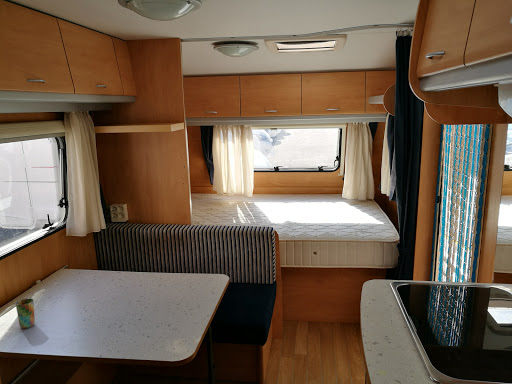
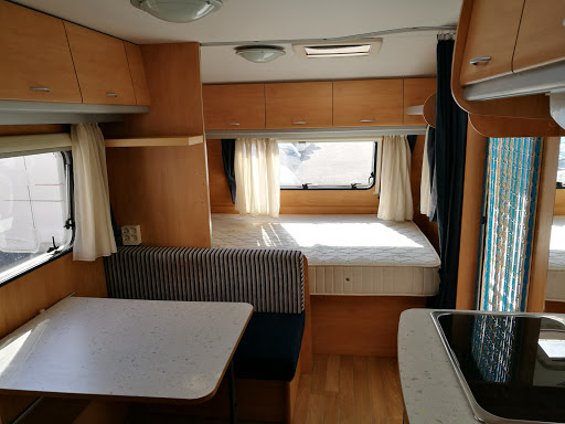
- cup (26, 313)
